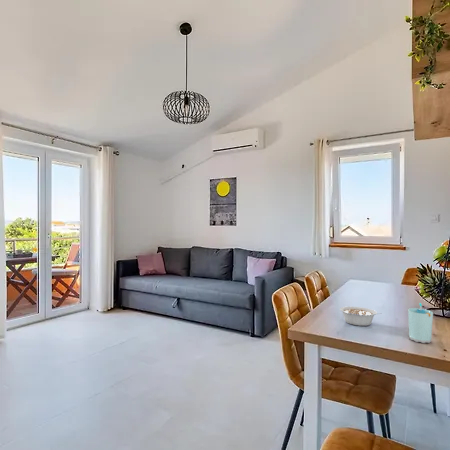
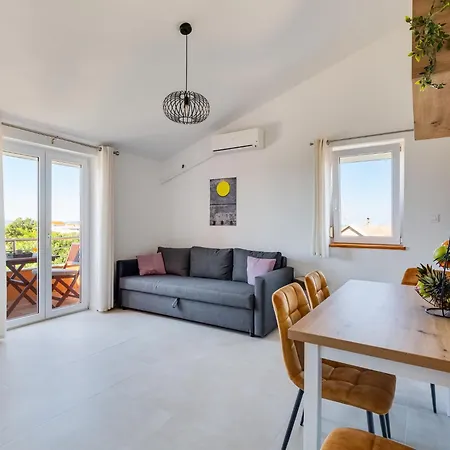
- legume (359, 315)
- cup (420, 322)
